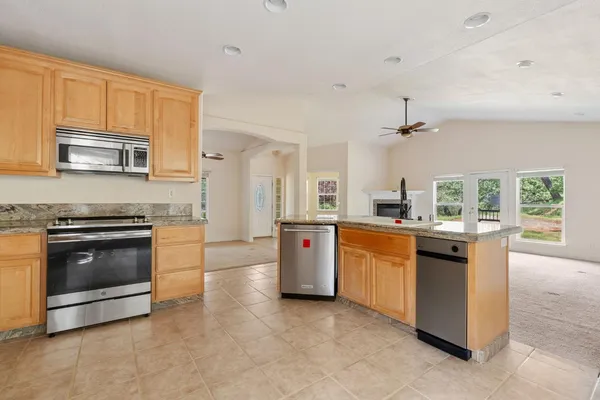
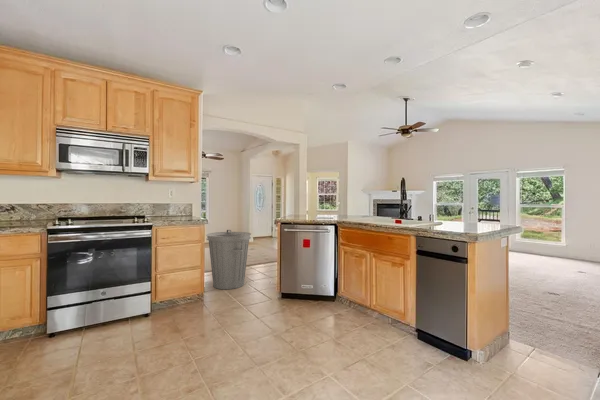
+ trash can (228, 257)
